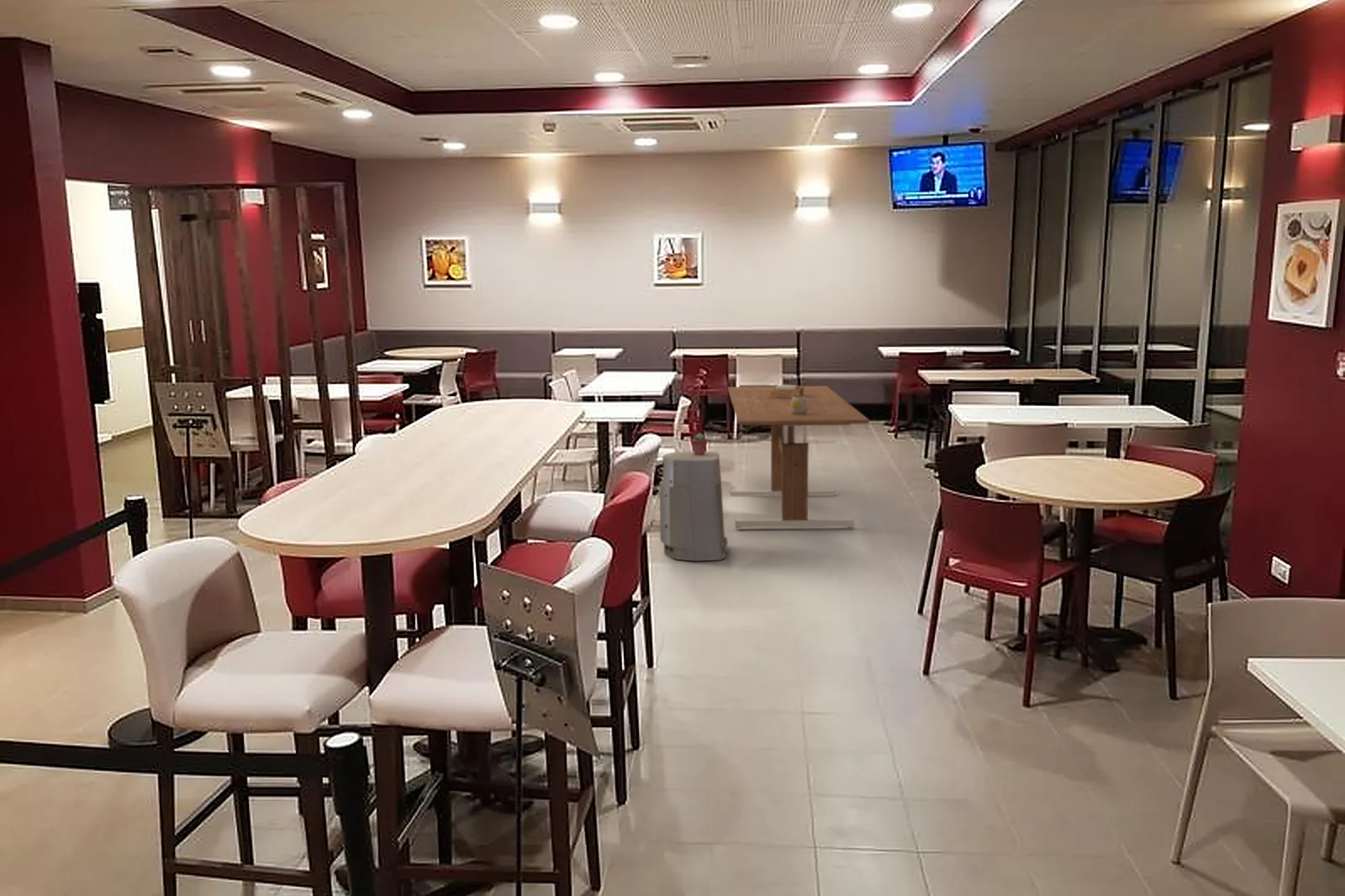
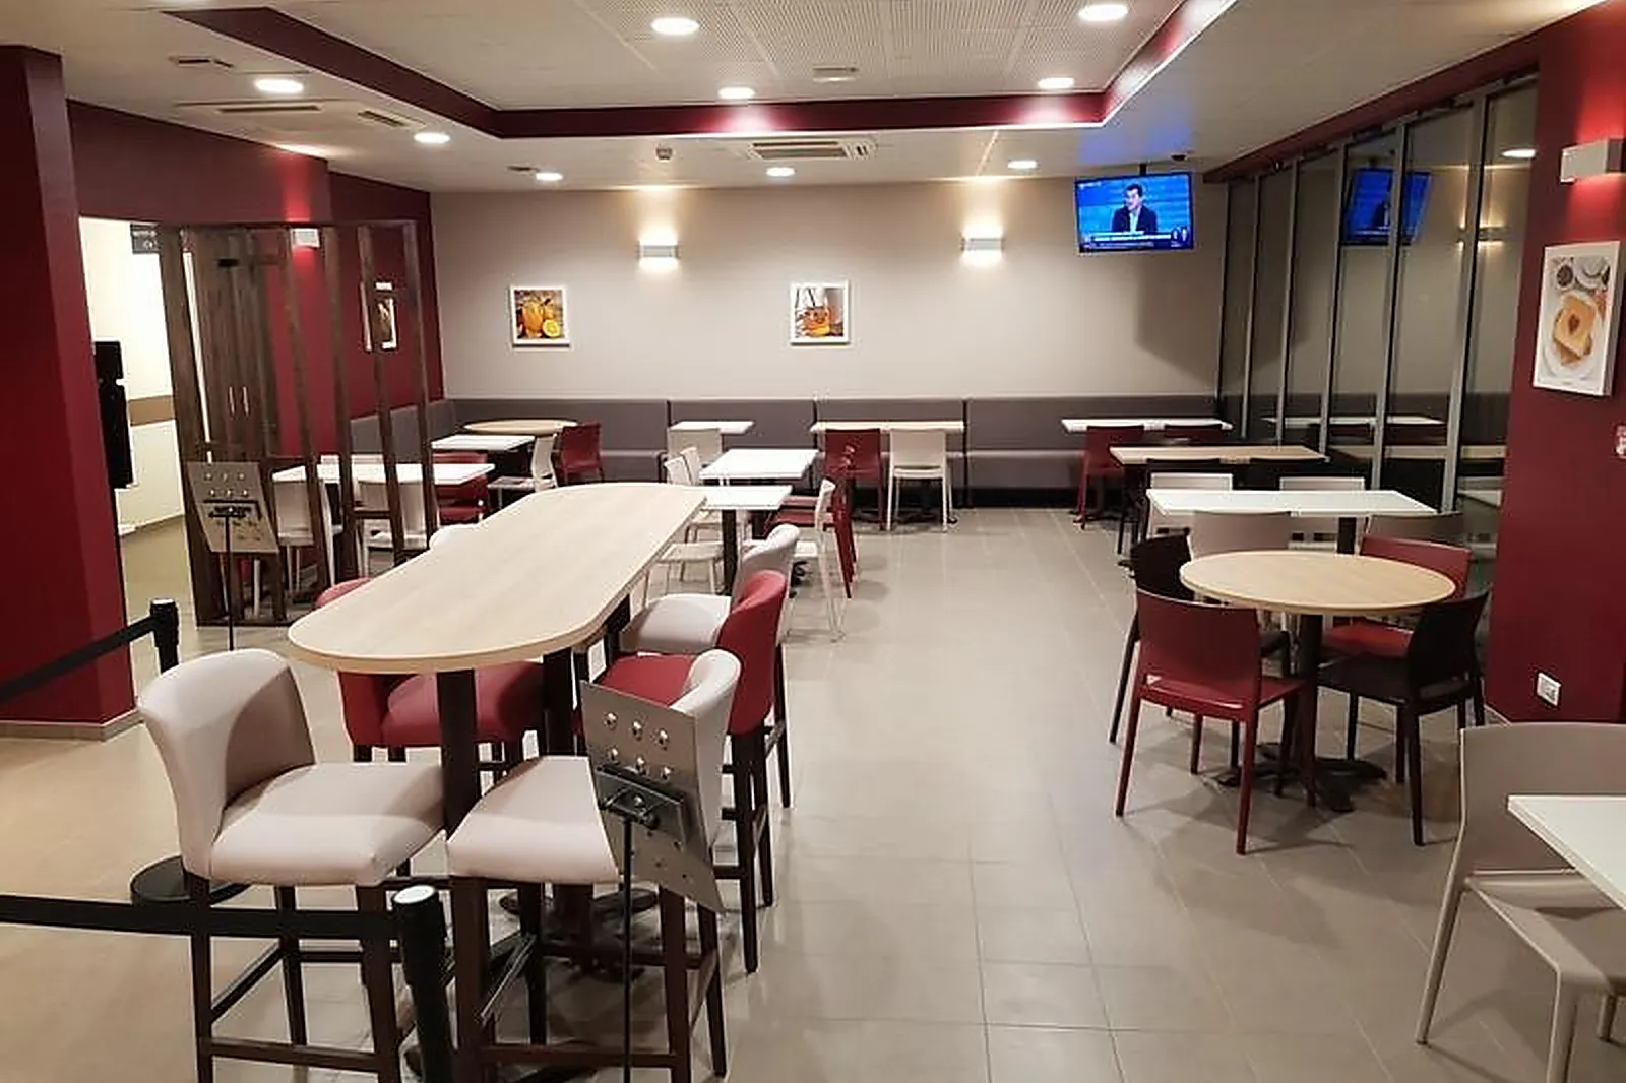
- mug (800, 404)
- dining table (788, 456)
- air purifier (693, 504)
- potted succulent (699, 443)
- napkin holder (787, 390)
